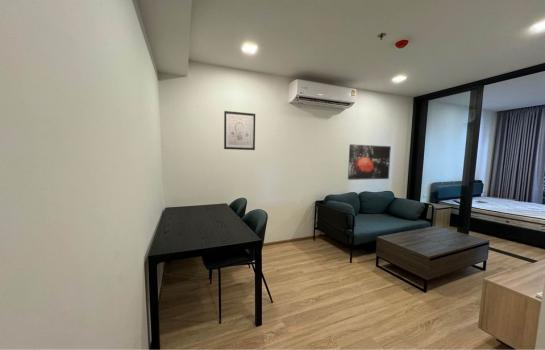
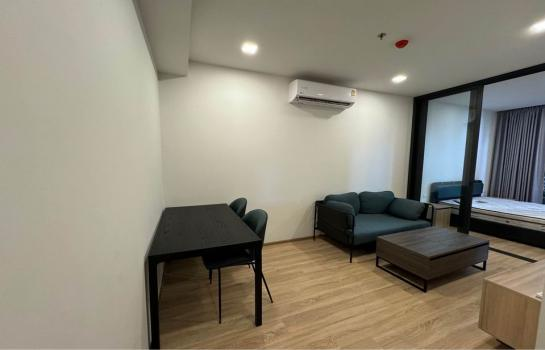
- wall art (239, 131)
- wall art (369, 162)
